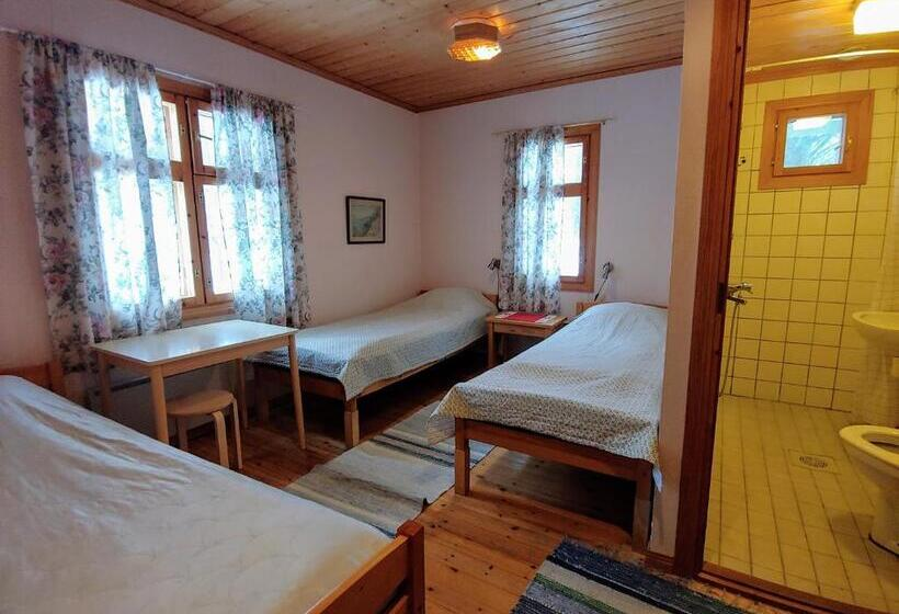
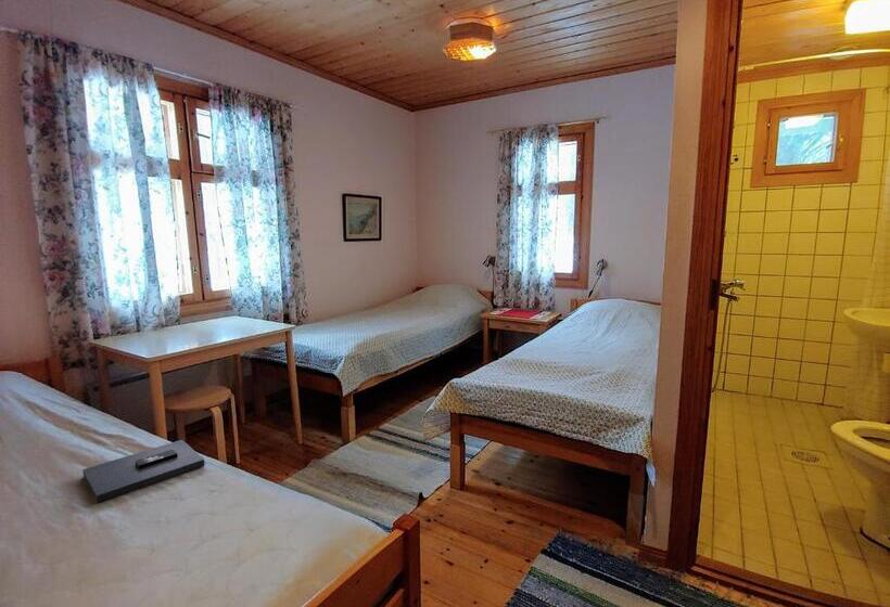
+ book (144, 465)
